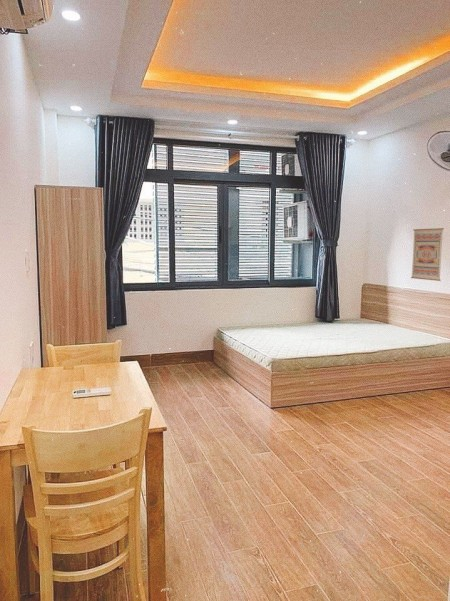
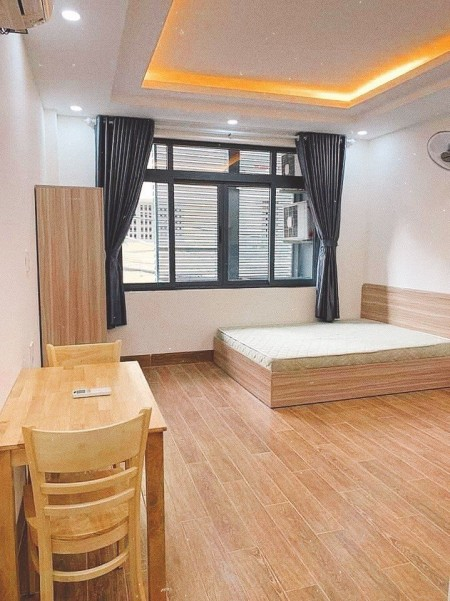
- wall art (426, 254)
